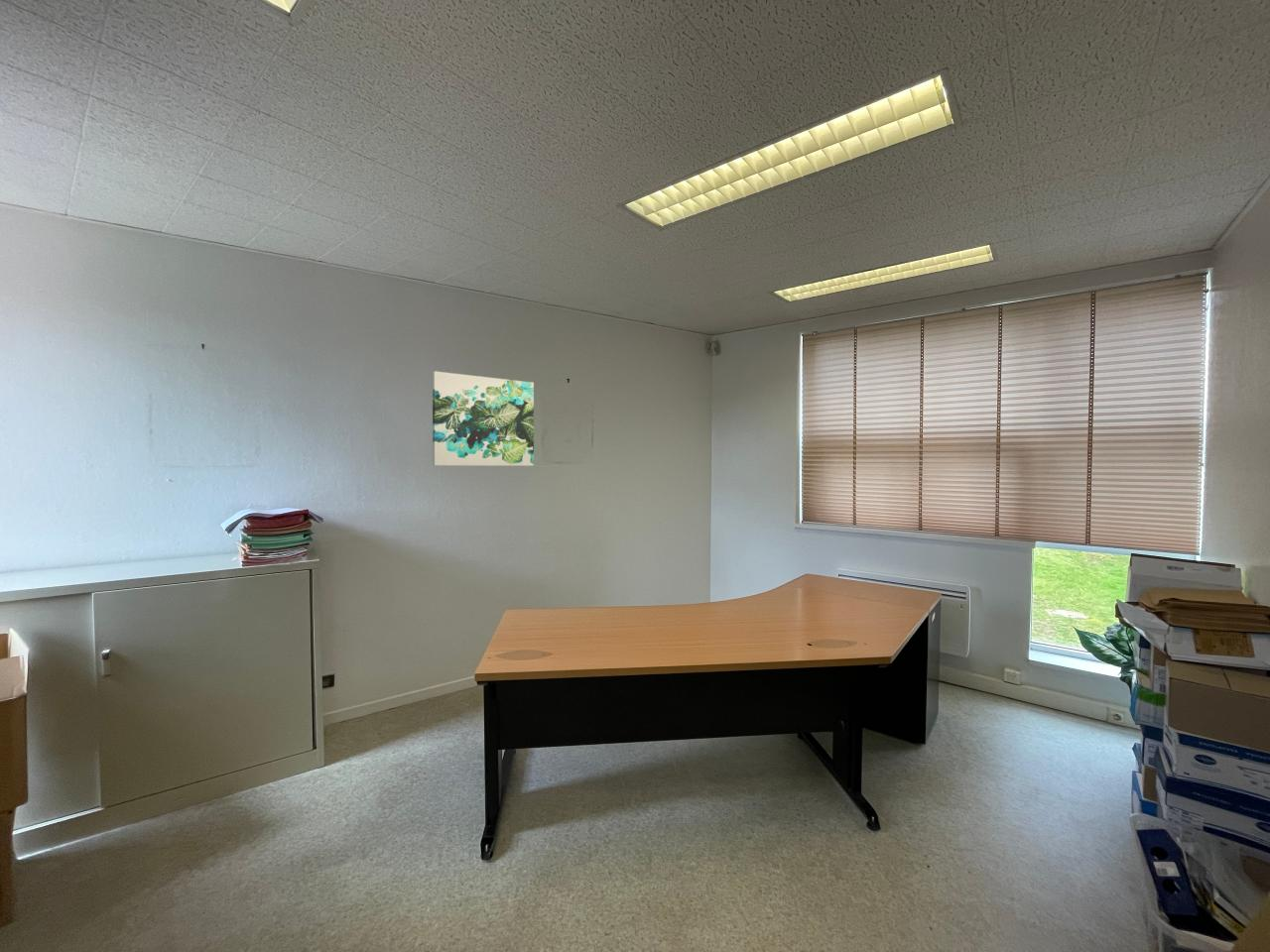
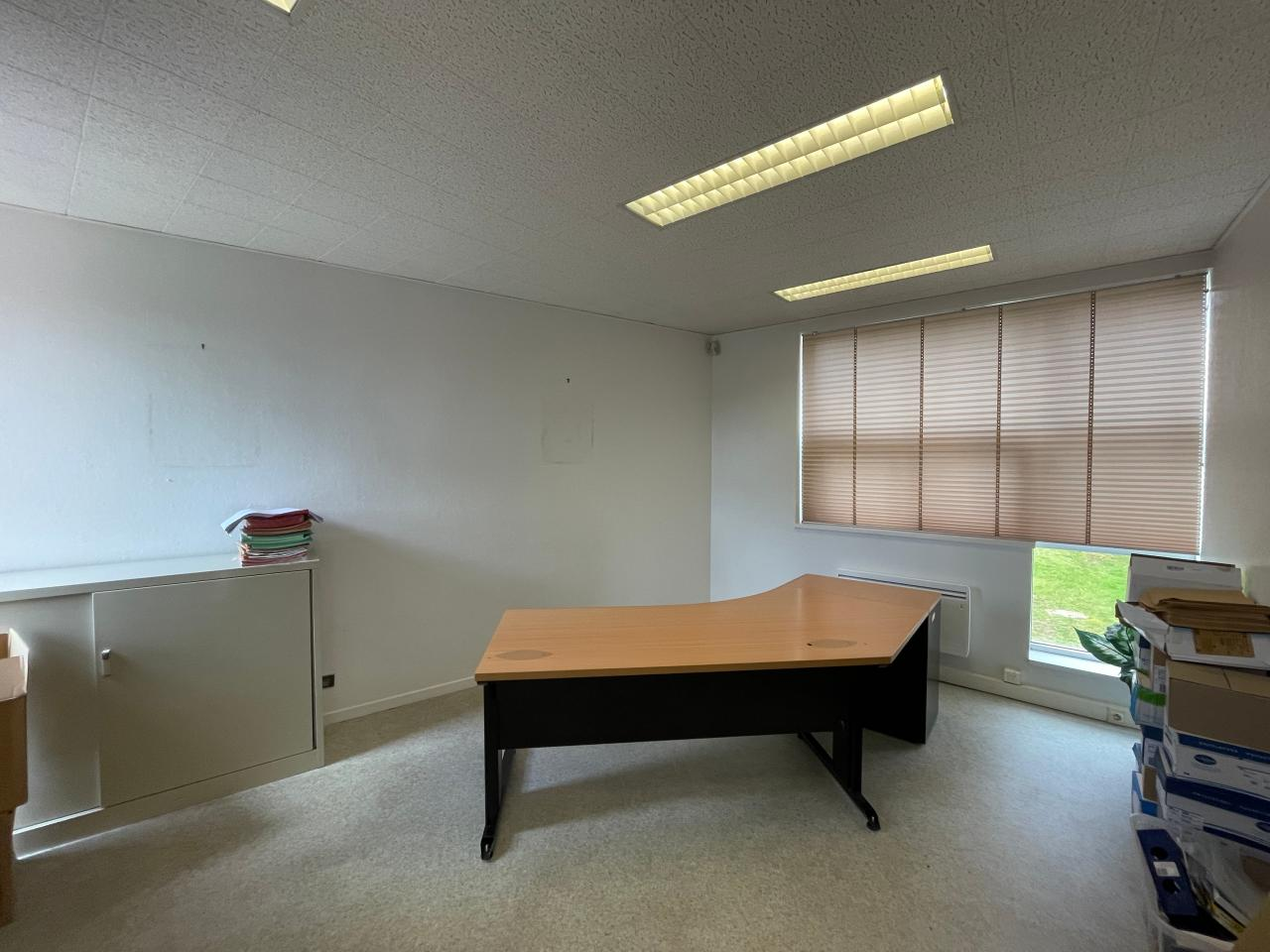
- wall art (485, 421)
